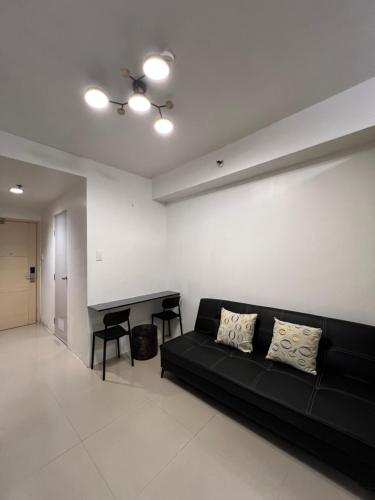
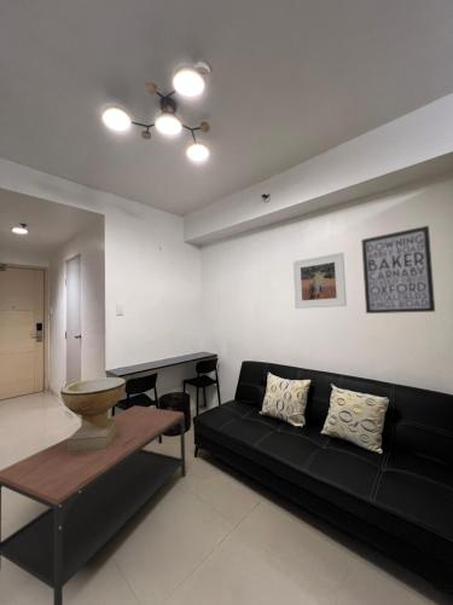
+ coffee table (110, 474)
+ wall art (395, 272)
+ decorative bowl (94, 411)
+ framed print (318, 282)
